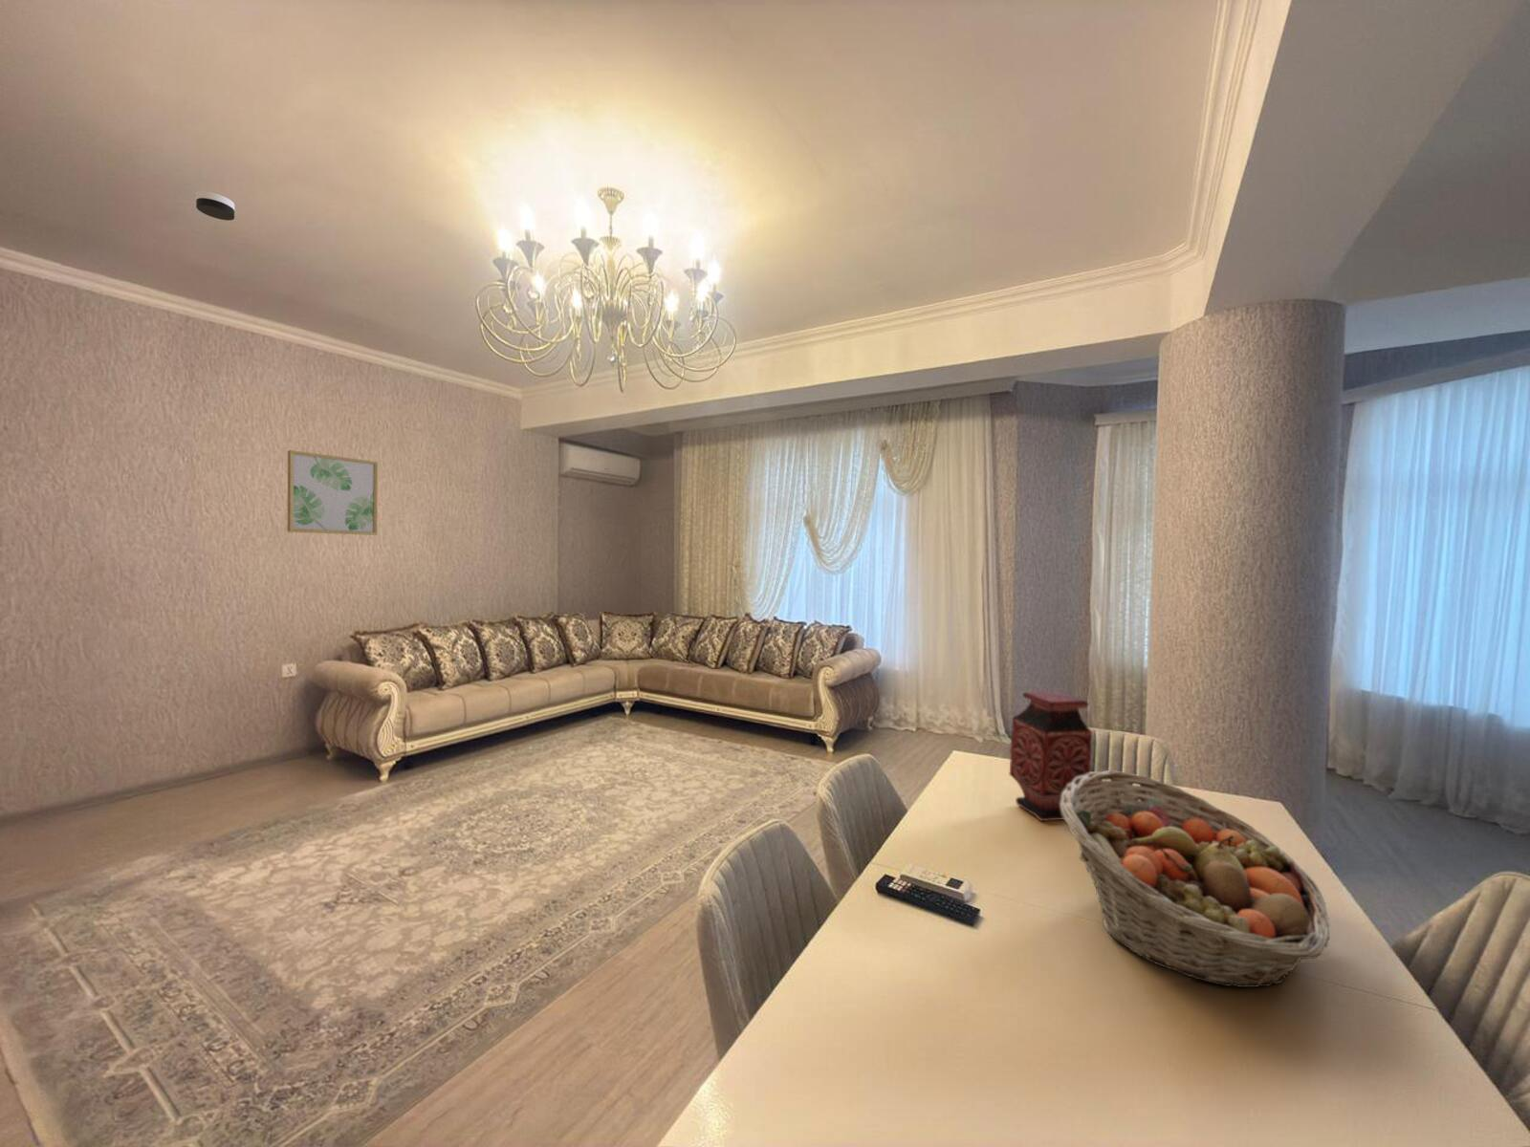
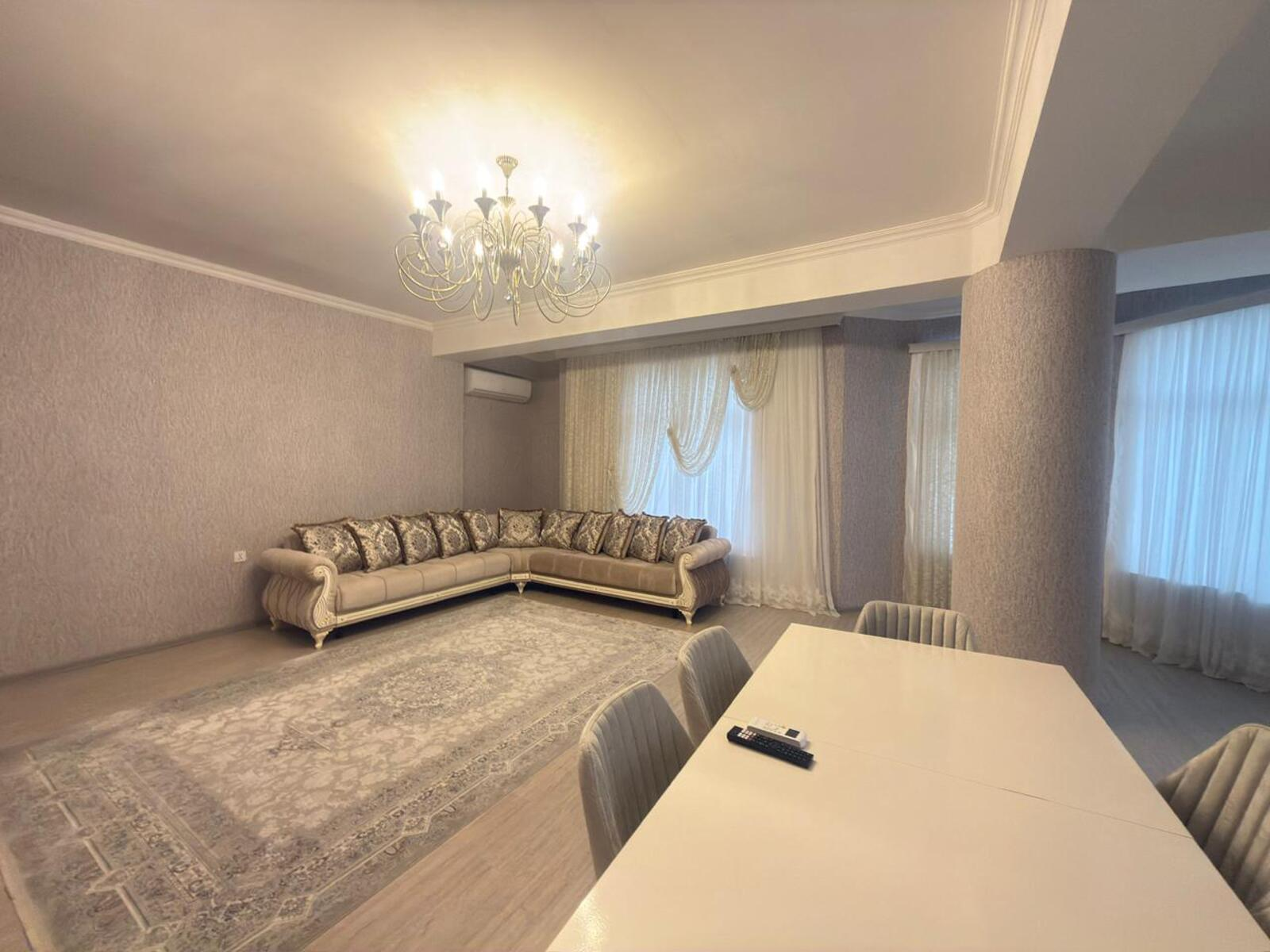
- wall art (334, 495)
- fruit basket (1183, 866)
- vase (1049, 753)
- smoke detector (216, 206)
